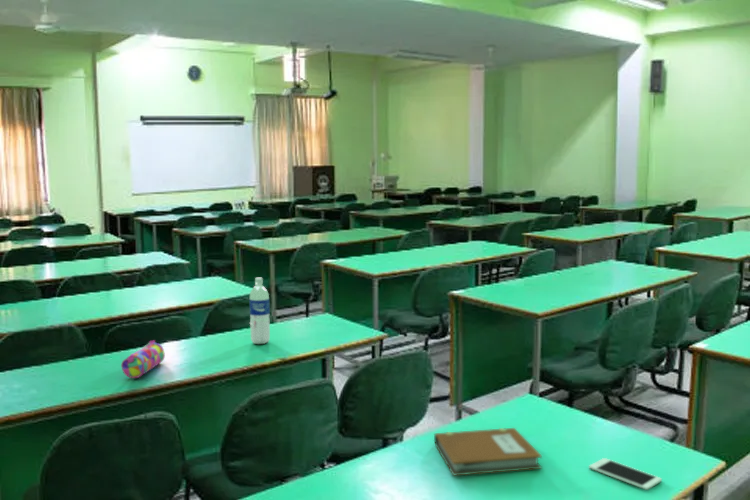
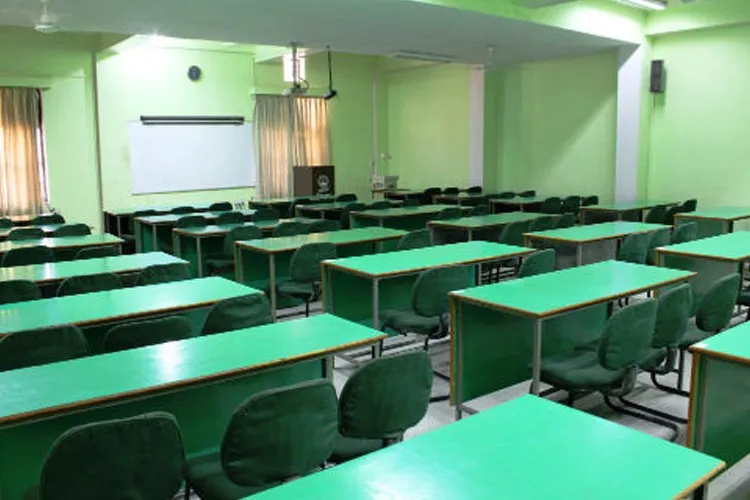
- pencil case (143, 359)
- notebook (487, 449)
- water bottle (259, 310)
- cell phone (624, 473)
